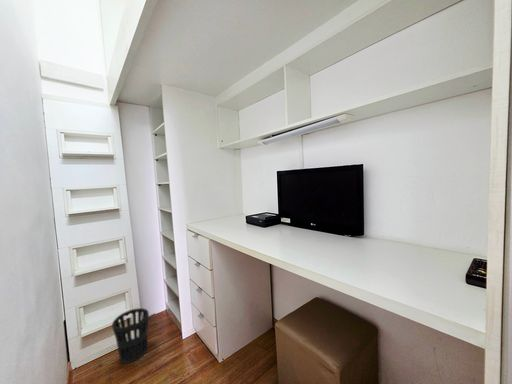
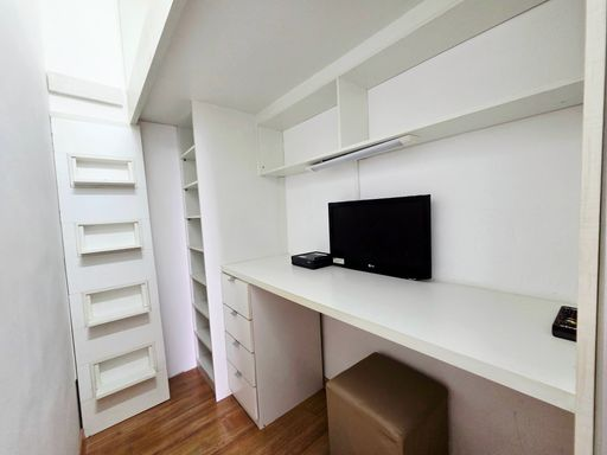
- wastebasket (134, 335)
